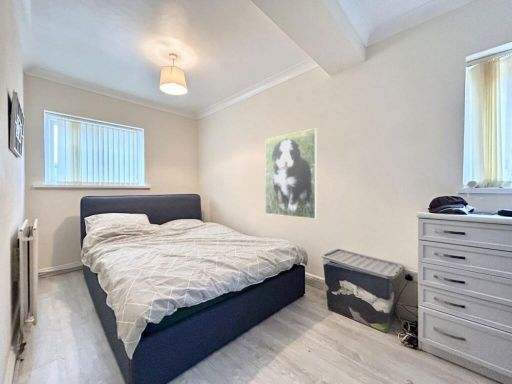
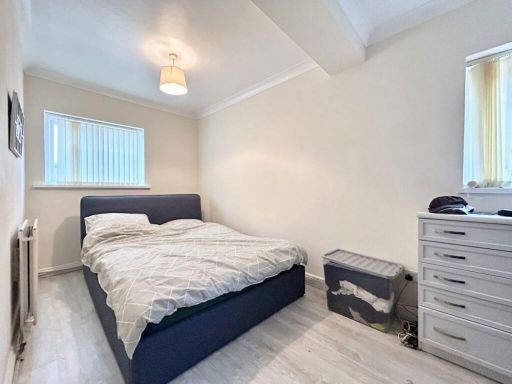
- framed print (288, 175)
